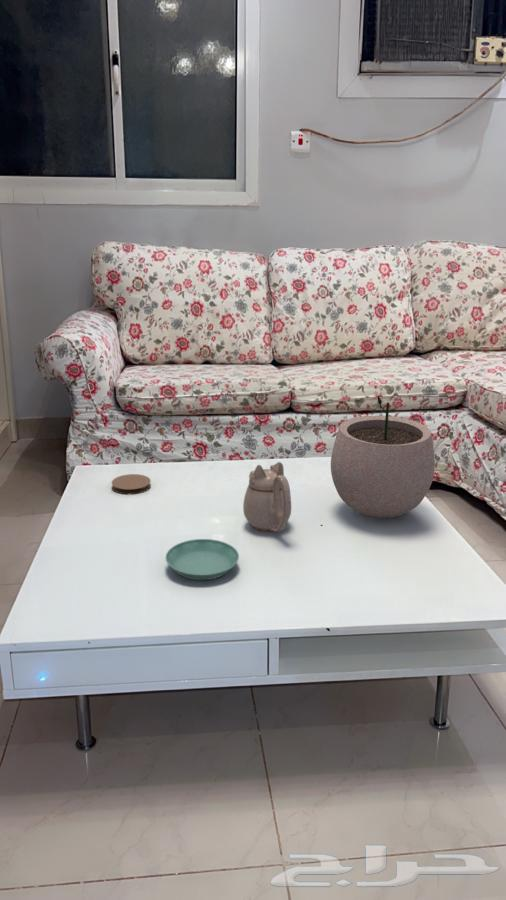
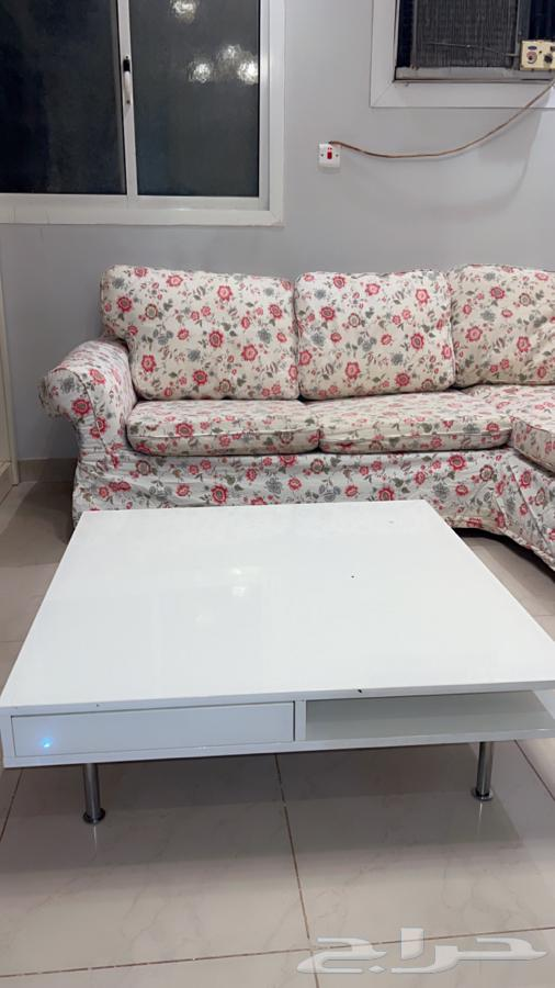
- saucer (202, 561)
- plant pot (383, 453)
- coaster (131, 484)
- teapot (269, 495)
